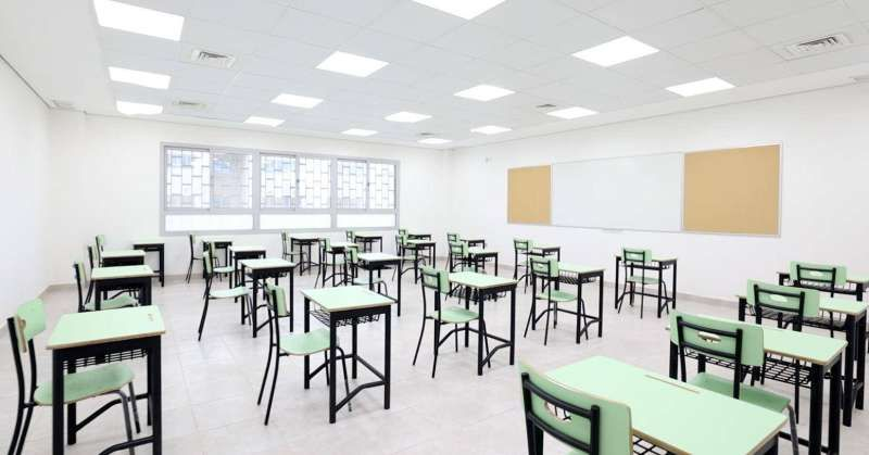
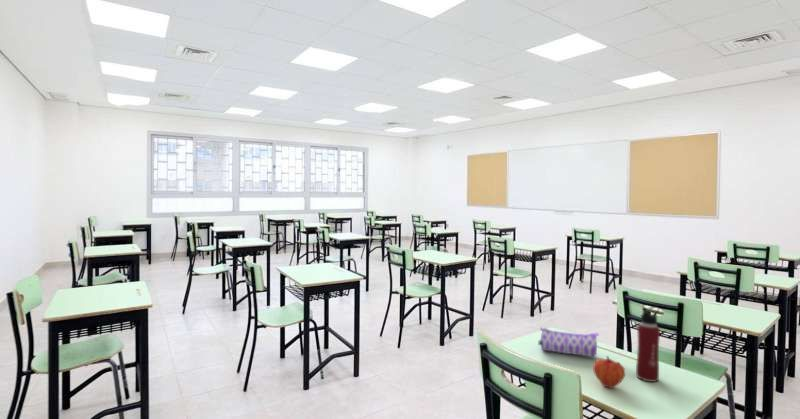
+ water bottle (648, 342)
+ fruit (608, 371)
+ pencil case (567, 341)
